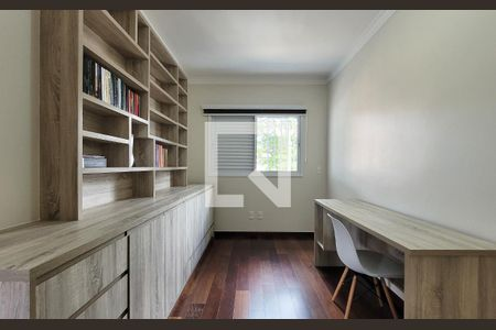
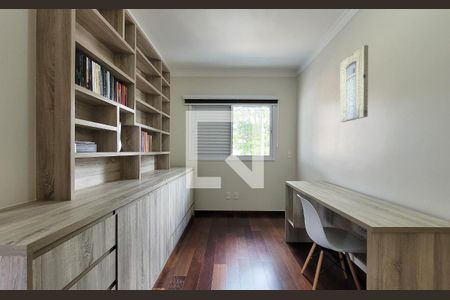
+ wall art (352, 87)
